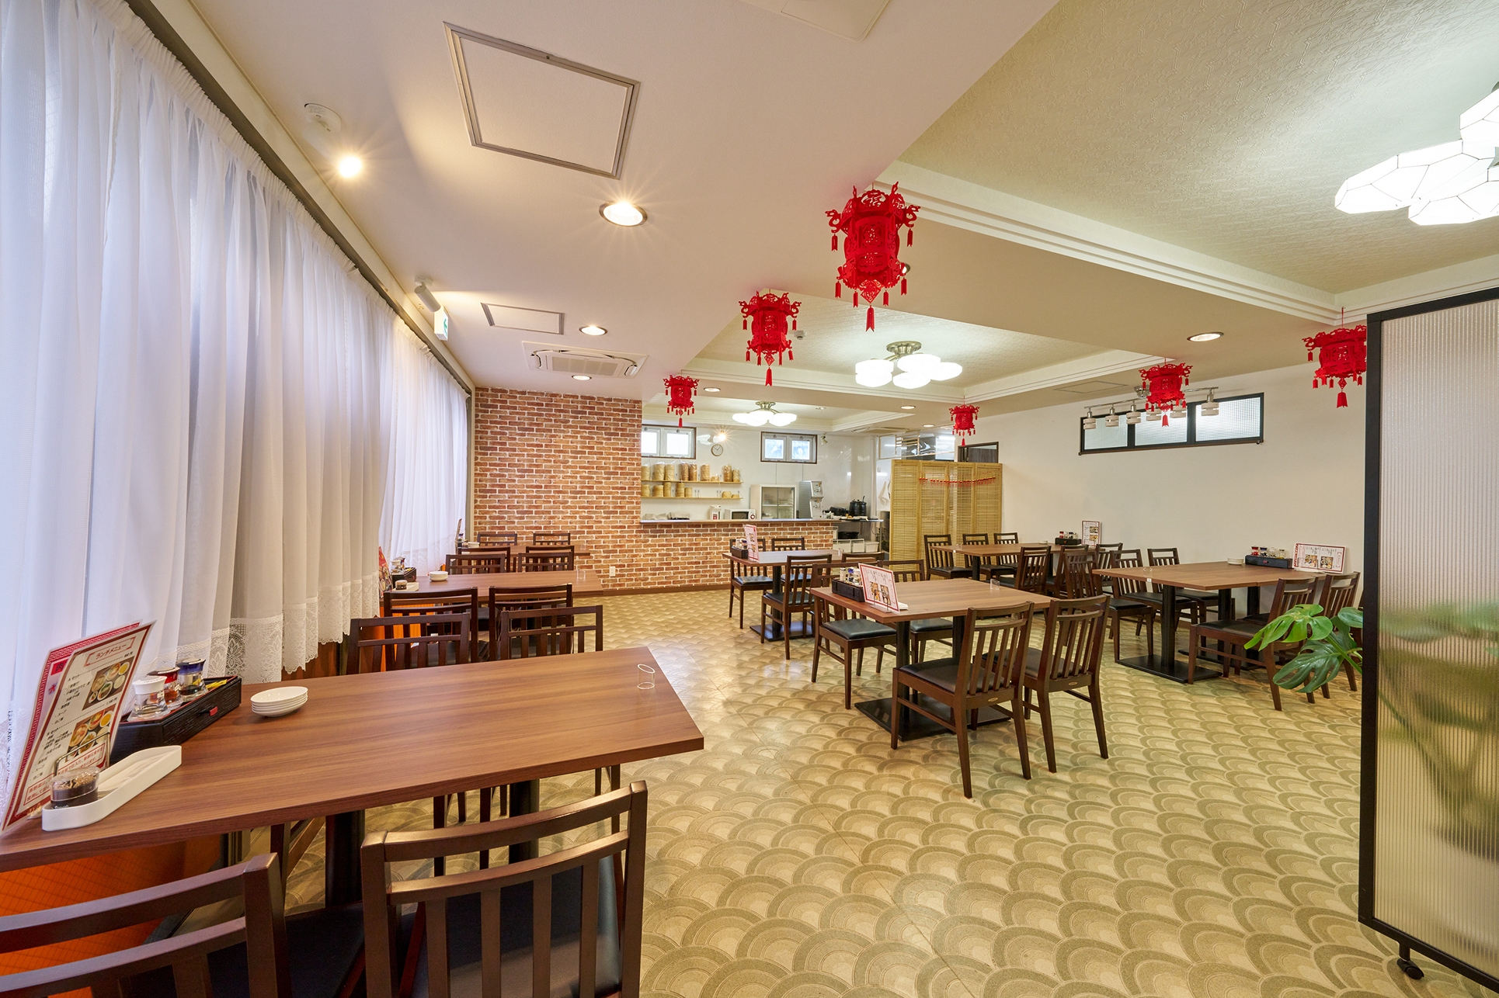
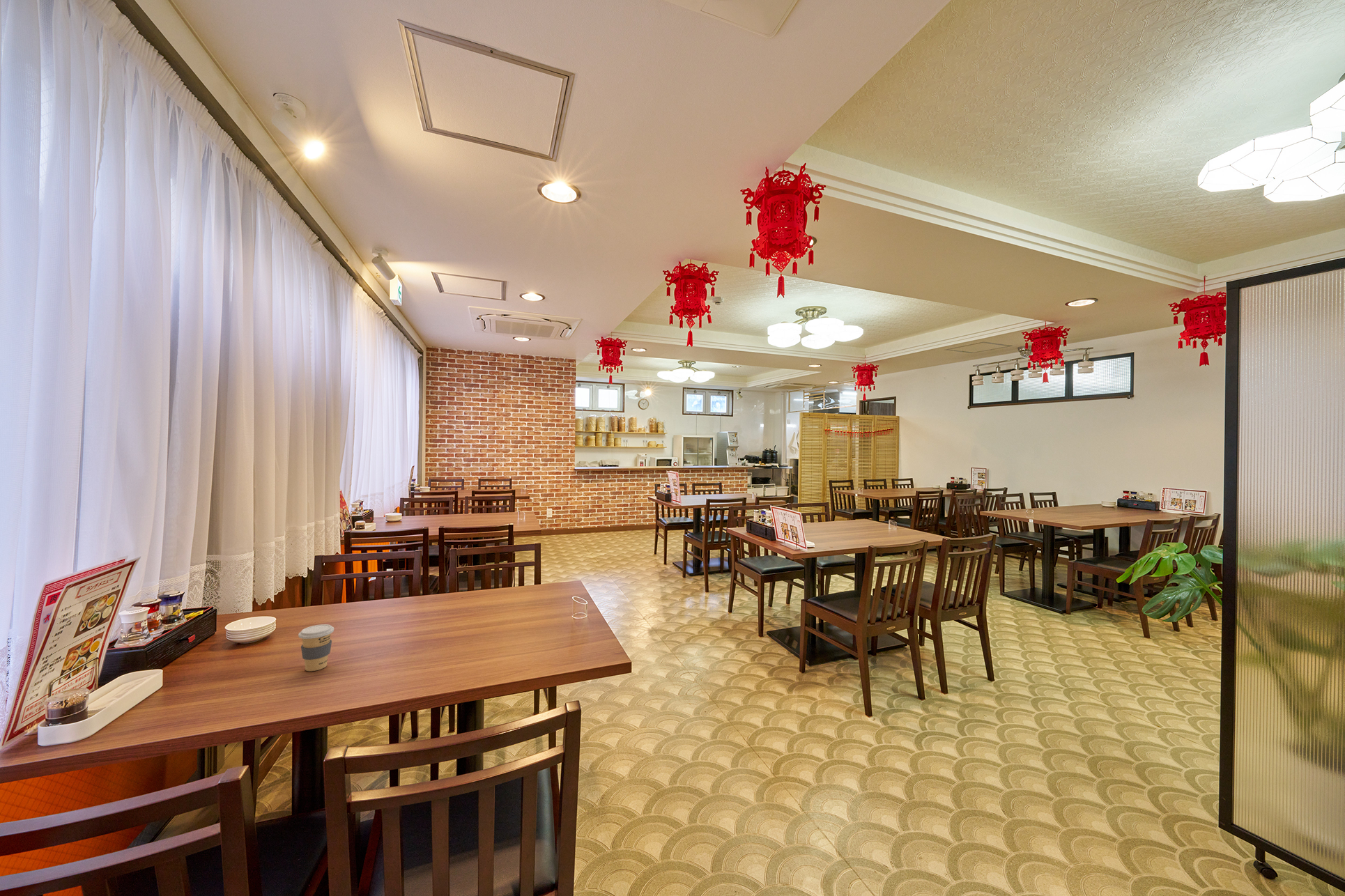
+ coffee cup (316, 648)
